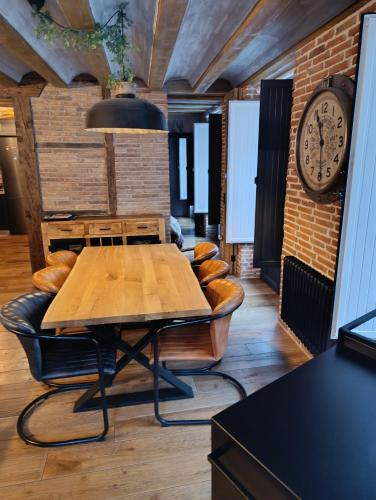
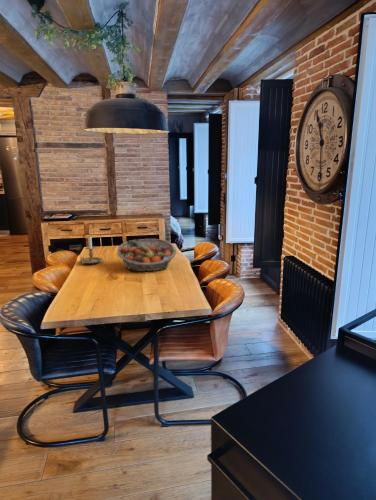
+ fruit basket (147, 254)
+ candle holder (90, 249)
